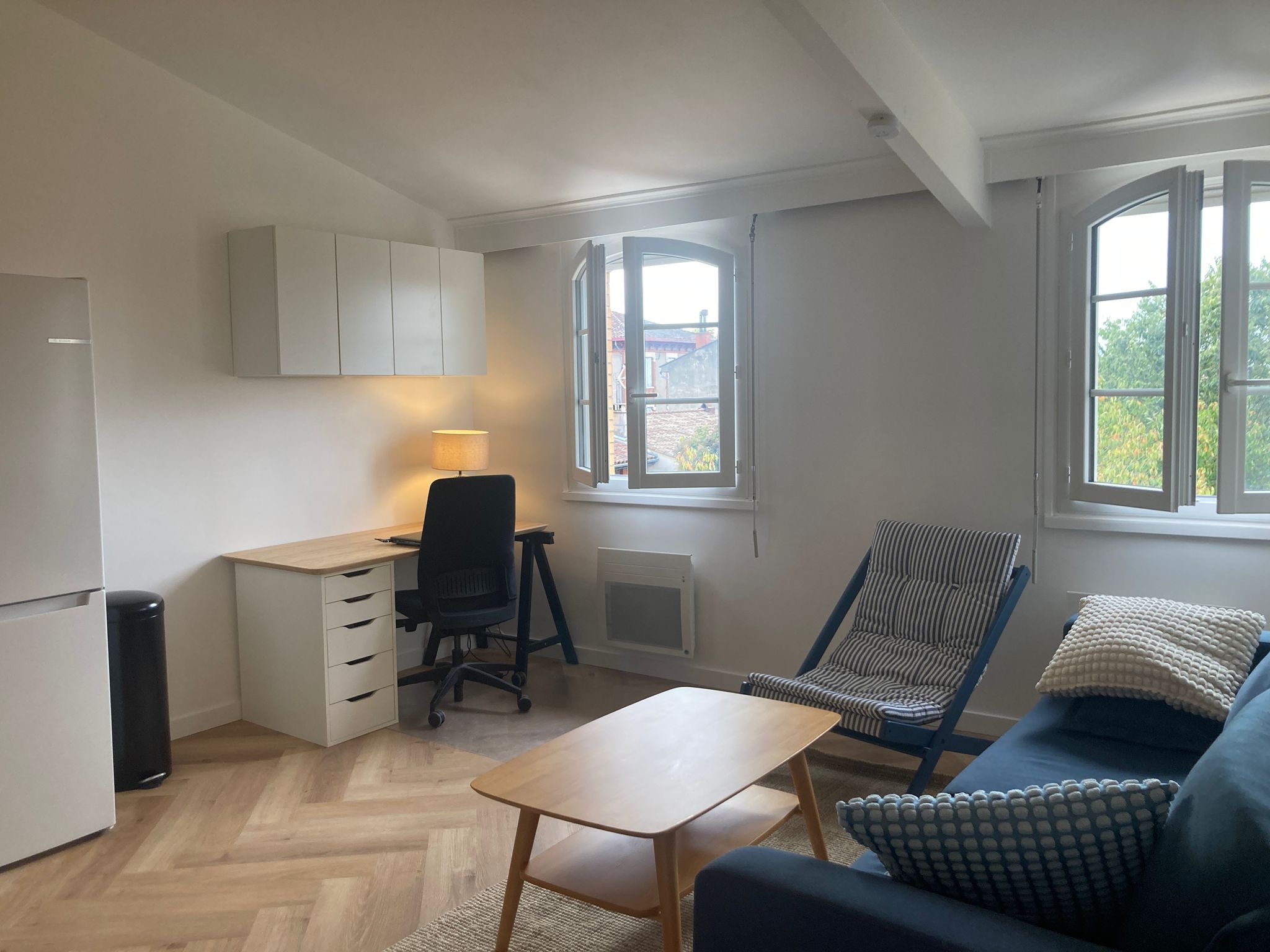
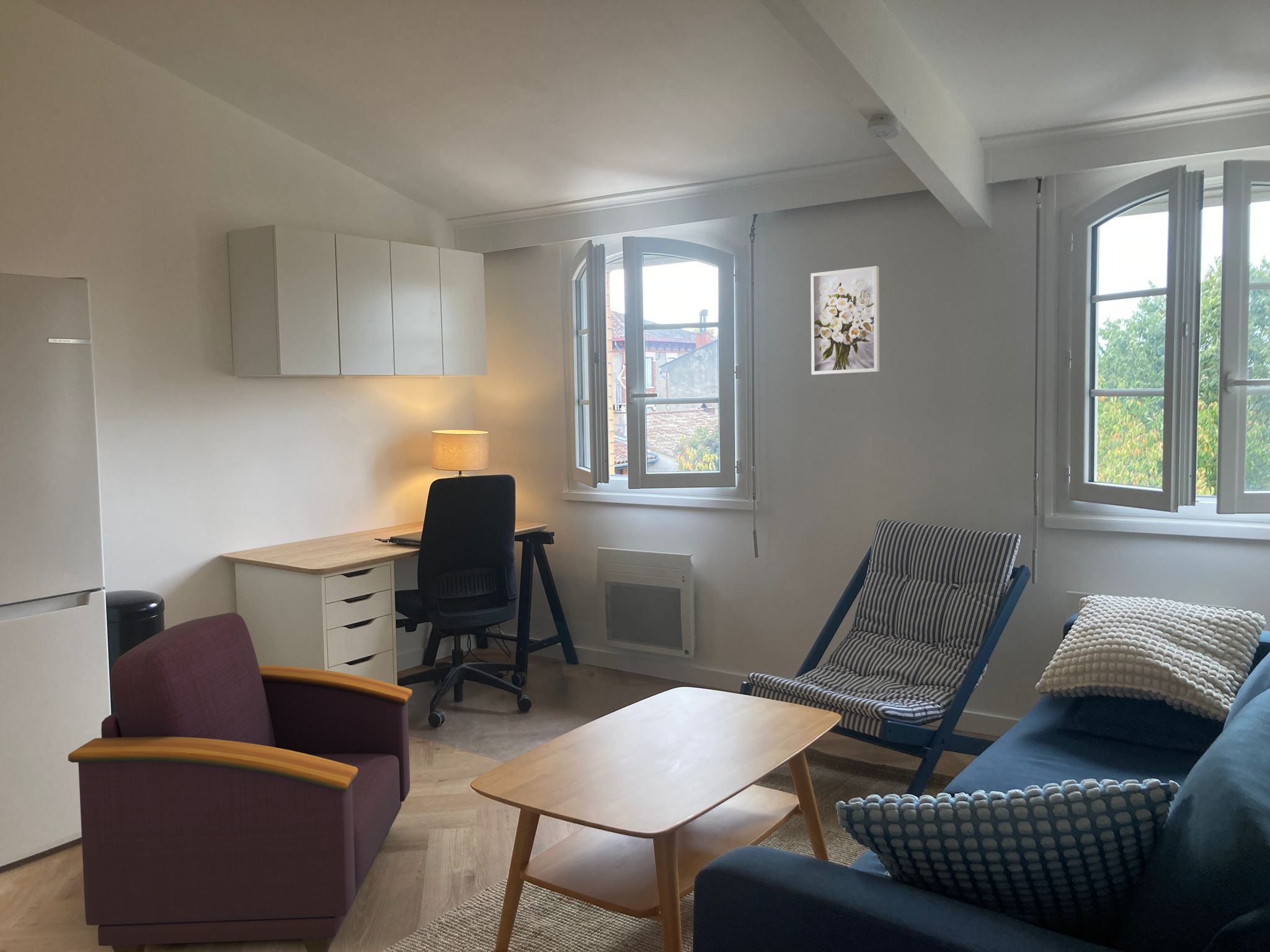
+ armchair (269, 758)
+ wall art (844, 322)
